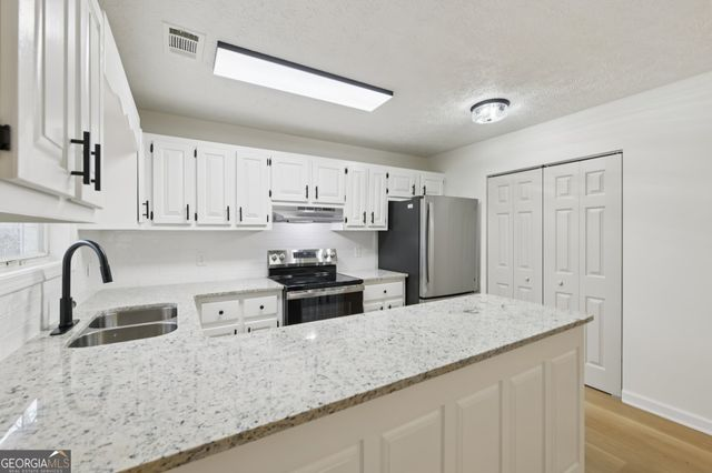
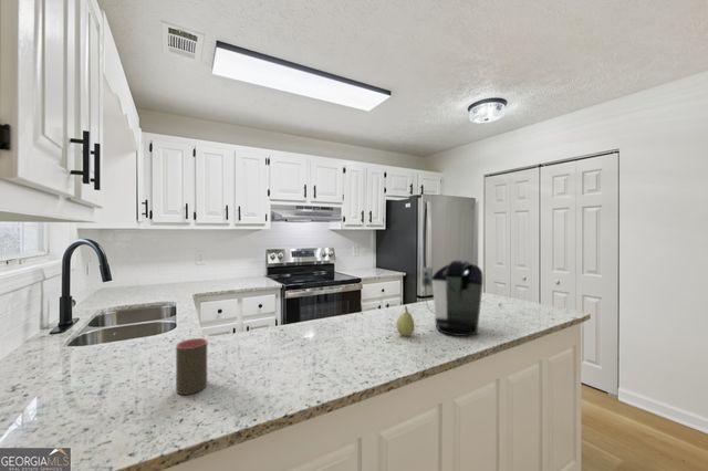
+ cup (191, 365)
+ fruit (405, 320)
+ coffee maker (445, 292)
